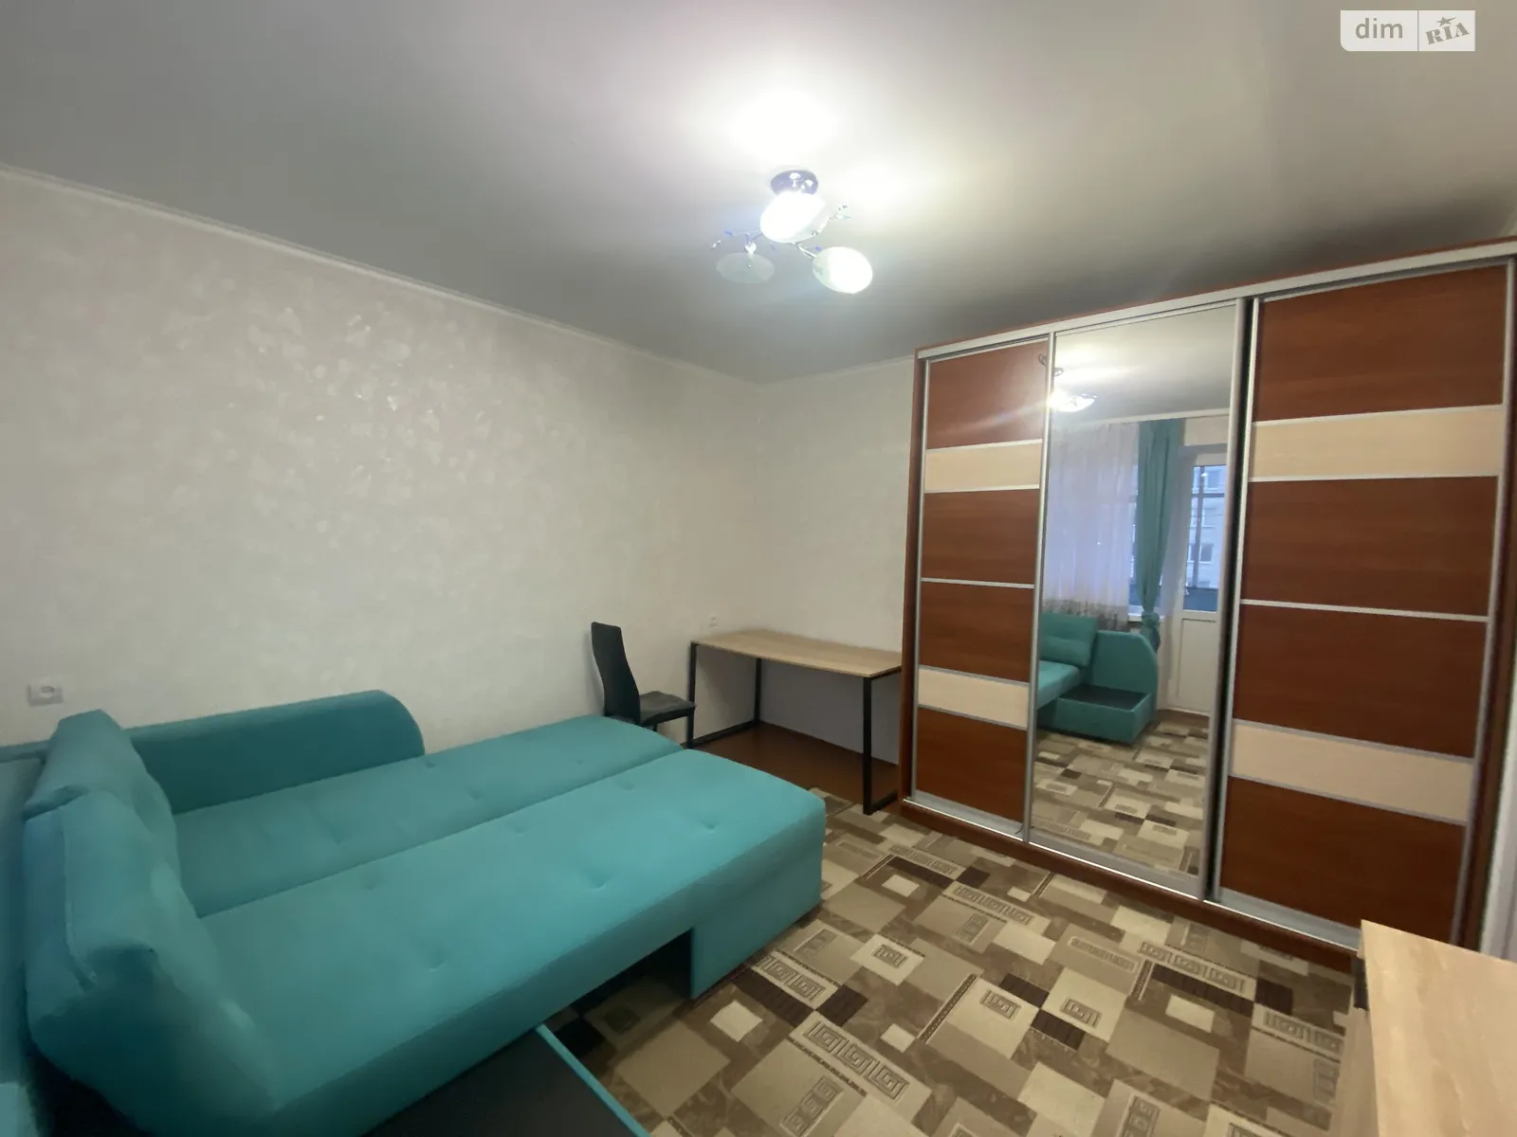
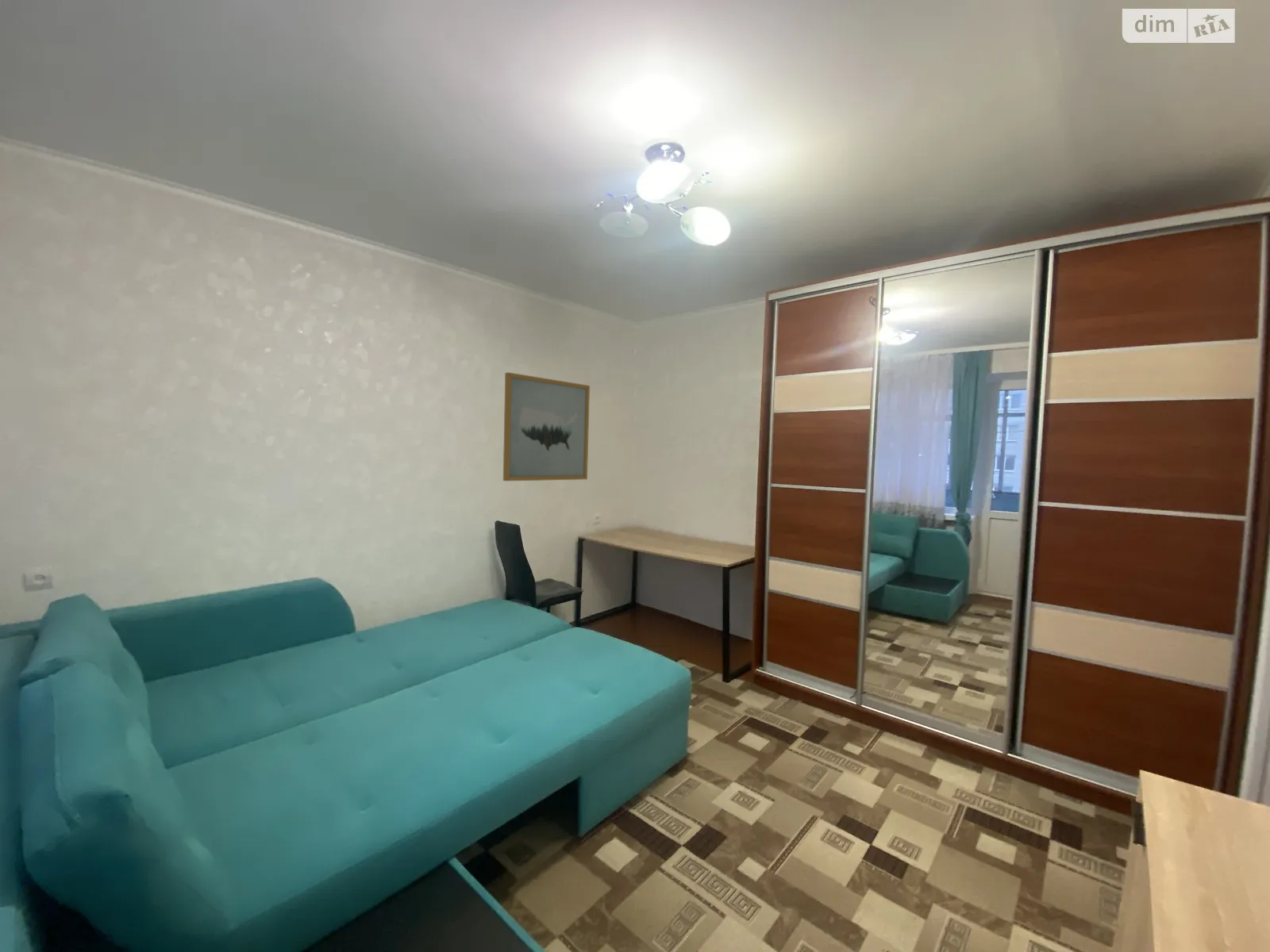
+ wall art (548, 430)
